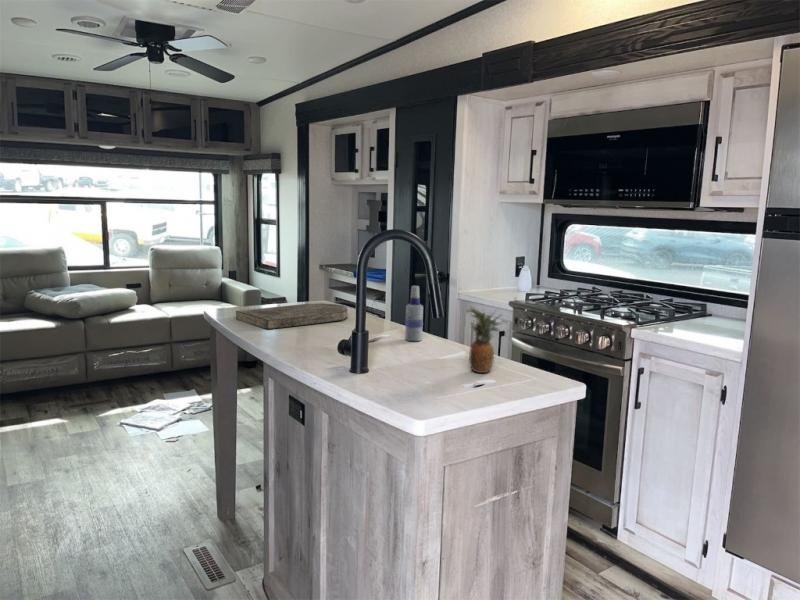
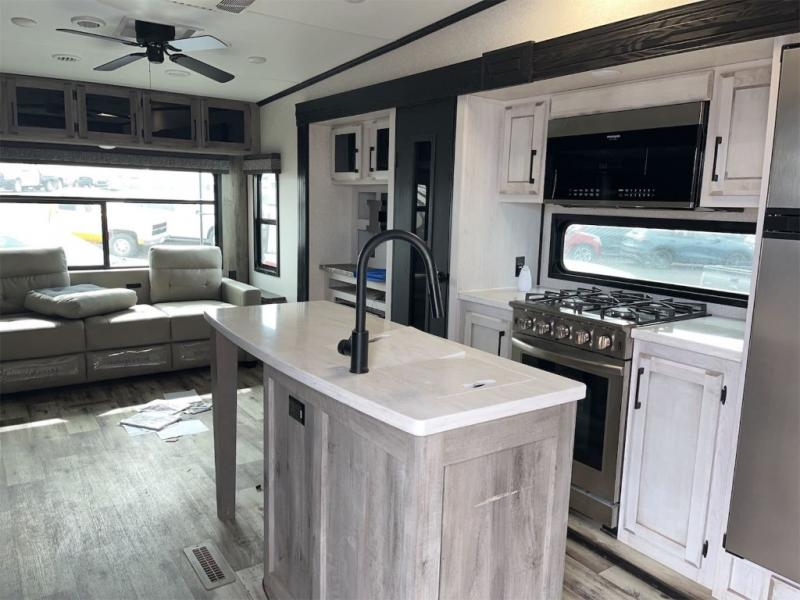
- cutting board (299, 314)
- fruit (483, 338)
- spray bottle (414, 313)
